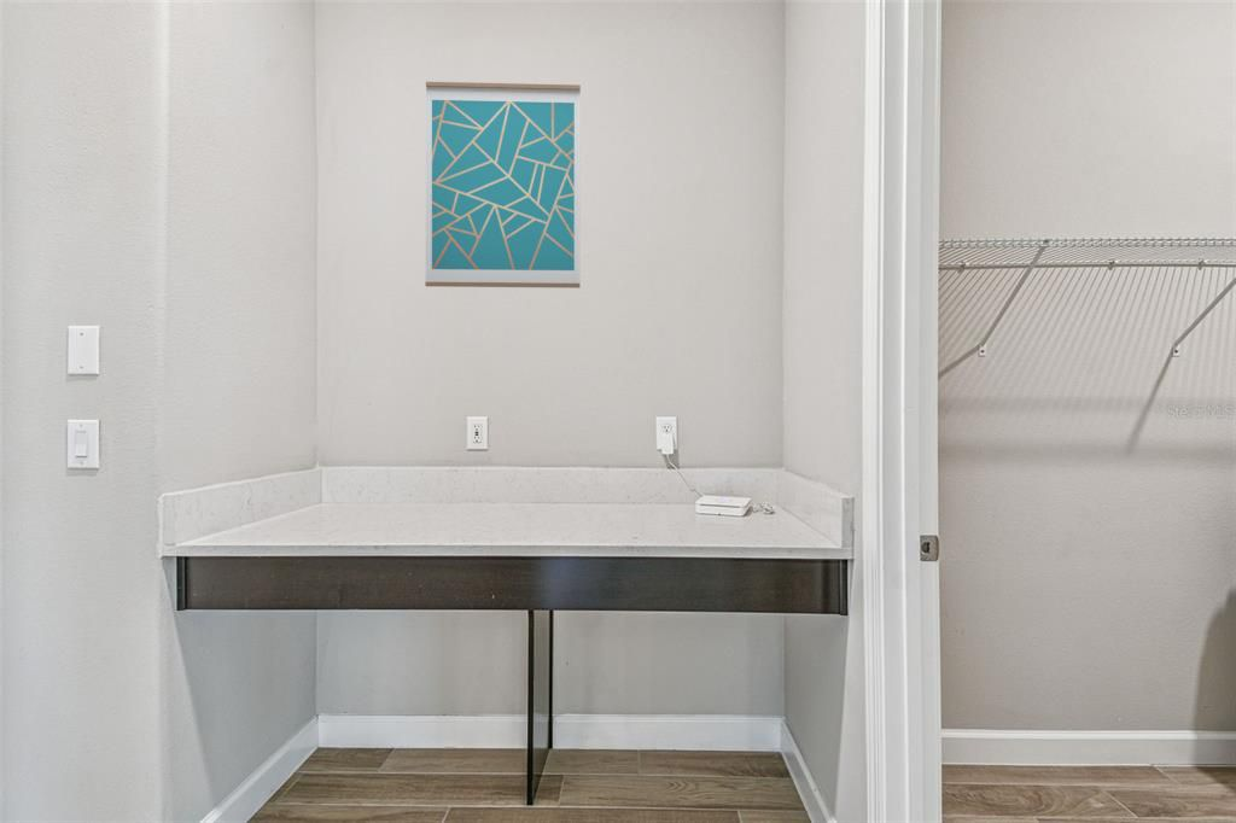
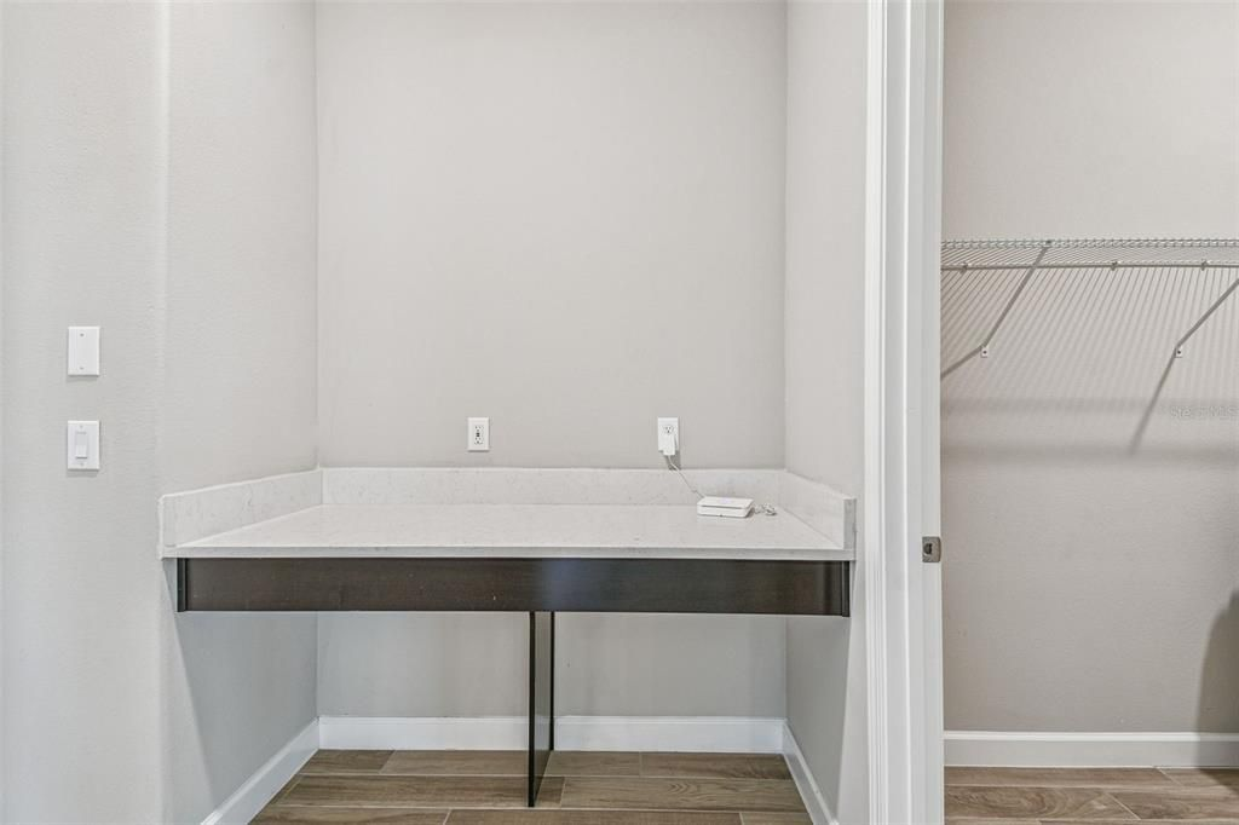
- wall art (503, 185)
